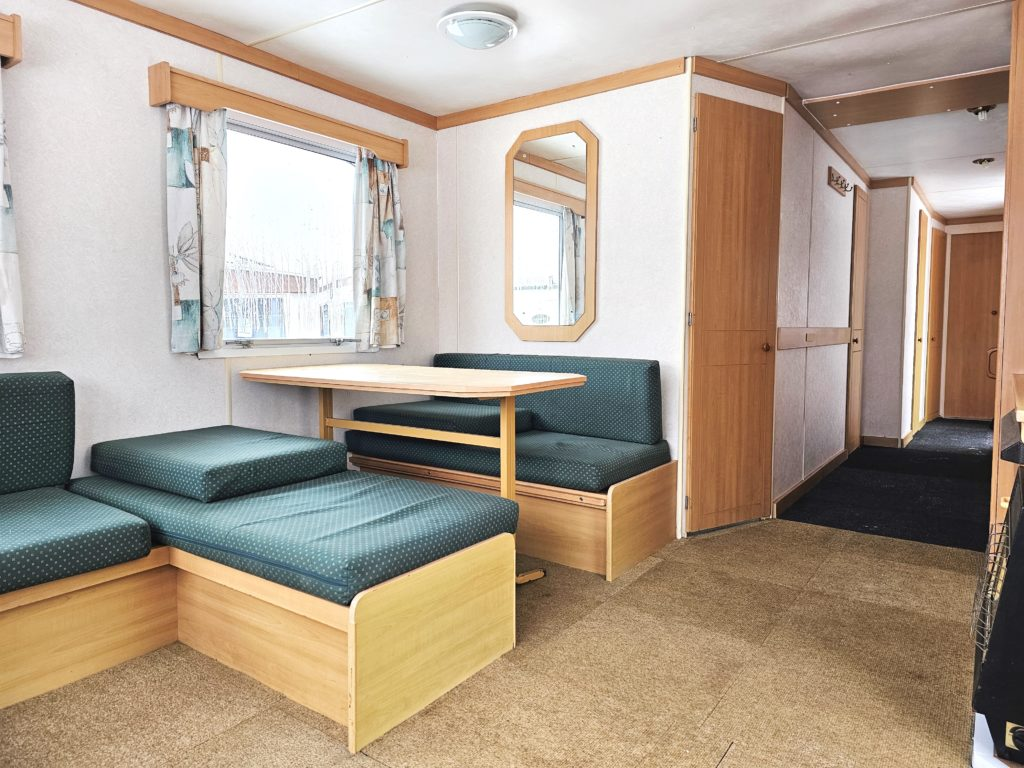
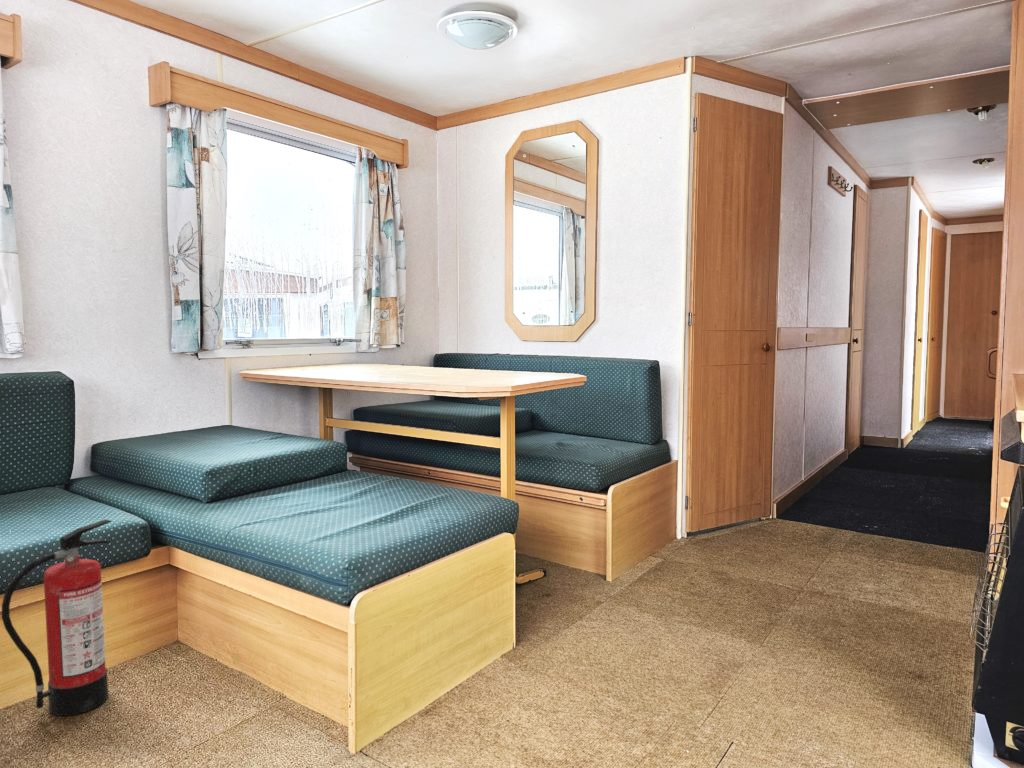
+ fire extinguisher (61, 620)
